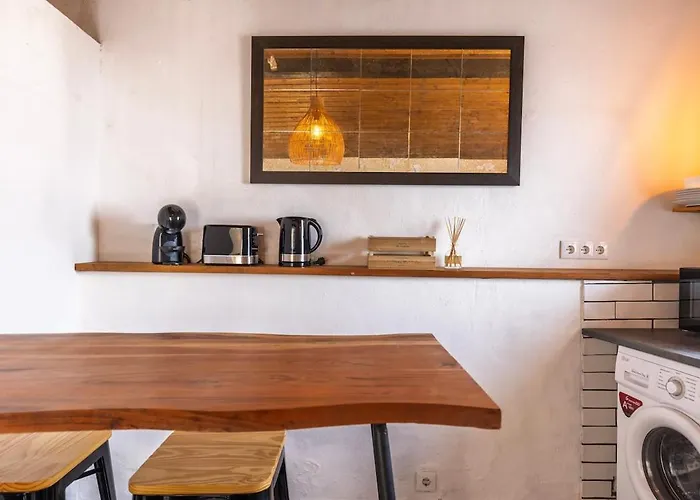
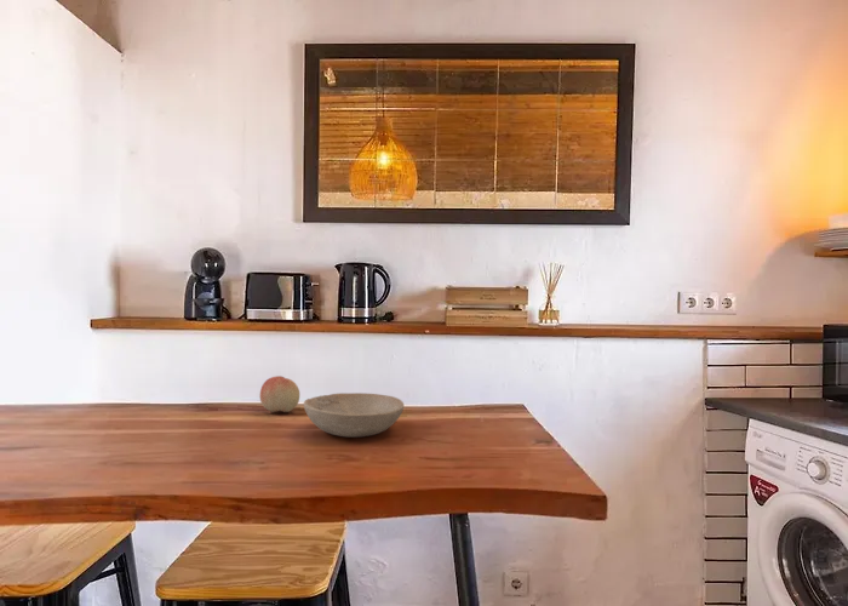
+ bowl (354, 416)
+ fruit (280, 394)
